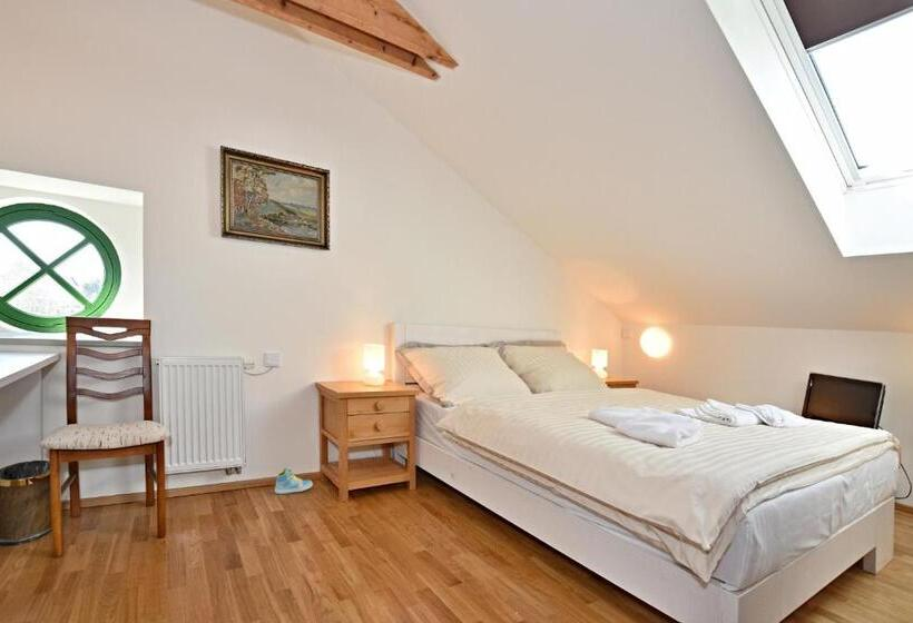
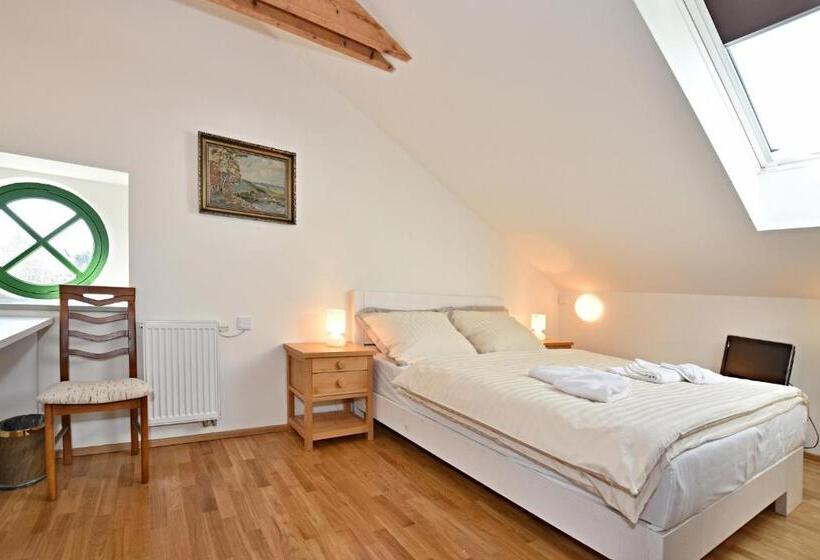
- sneaker (294, 478)
